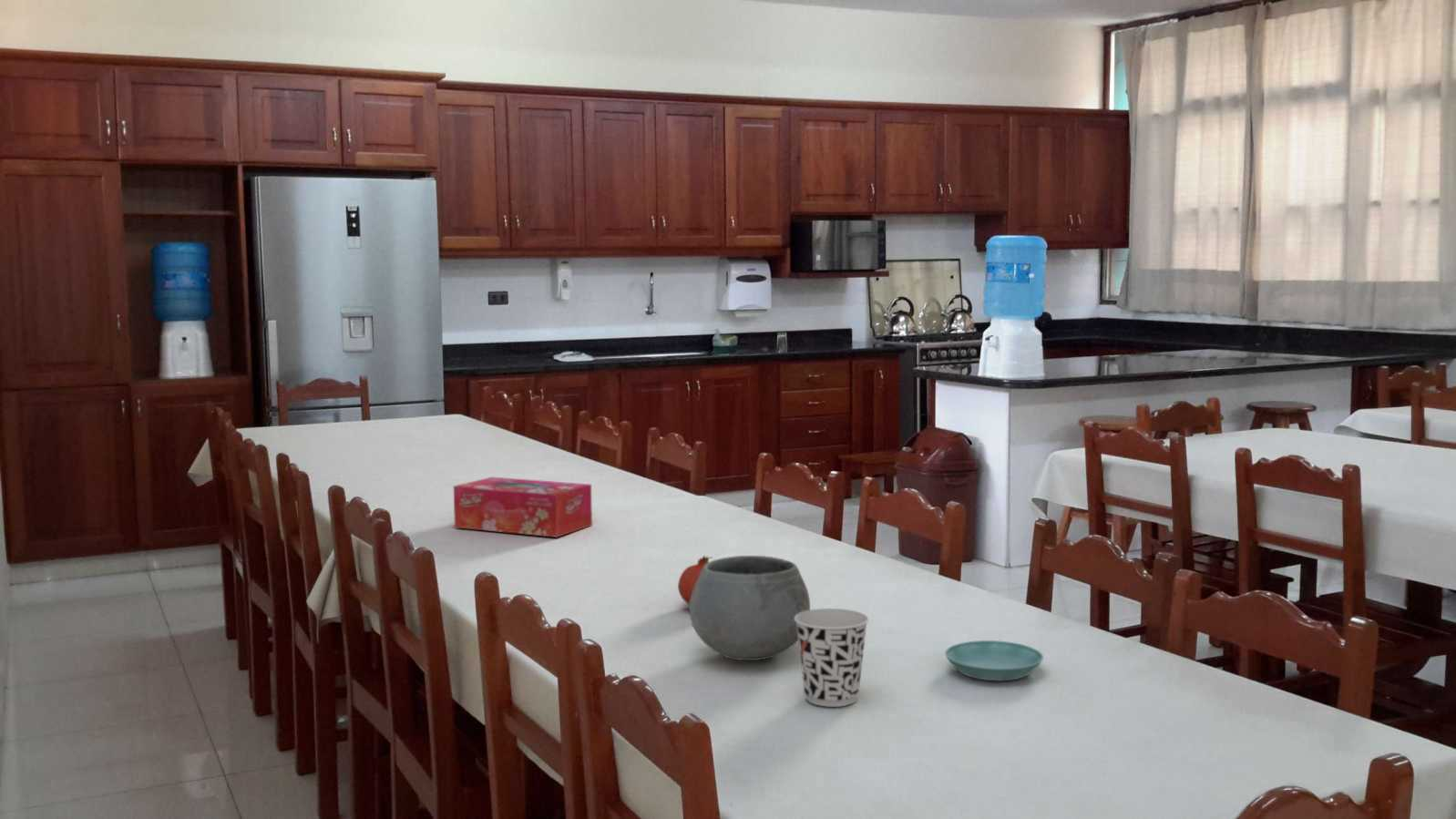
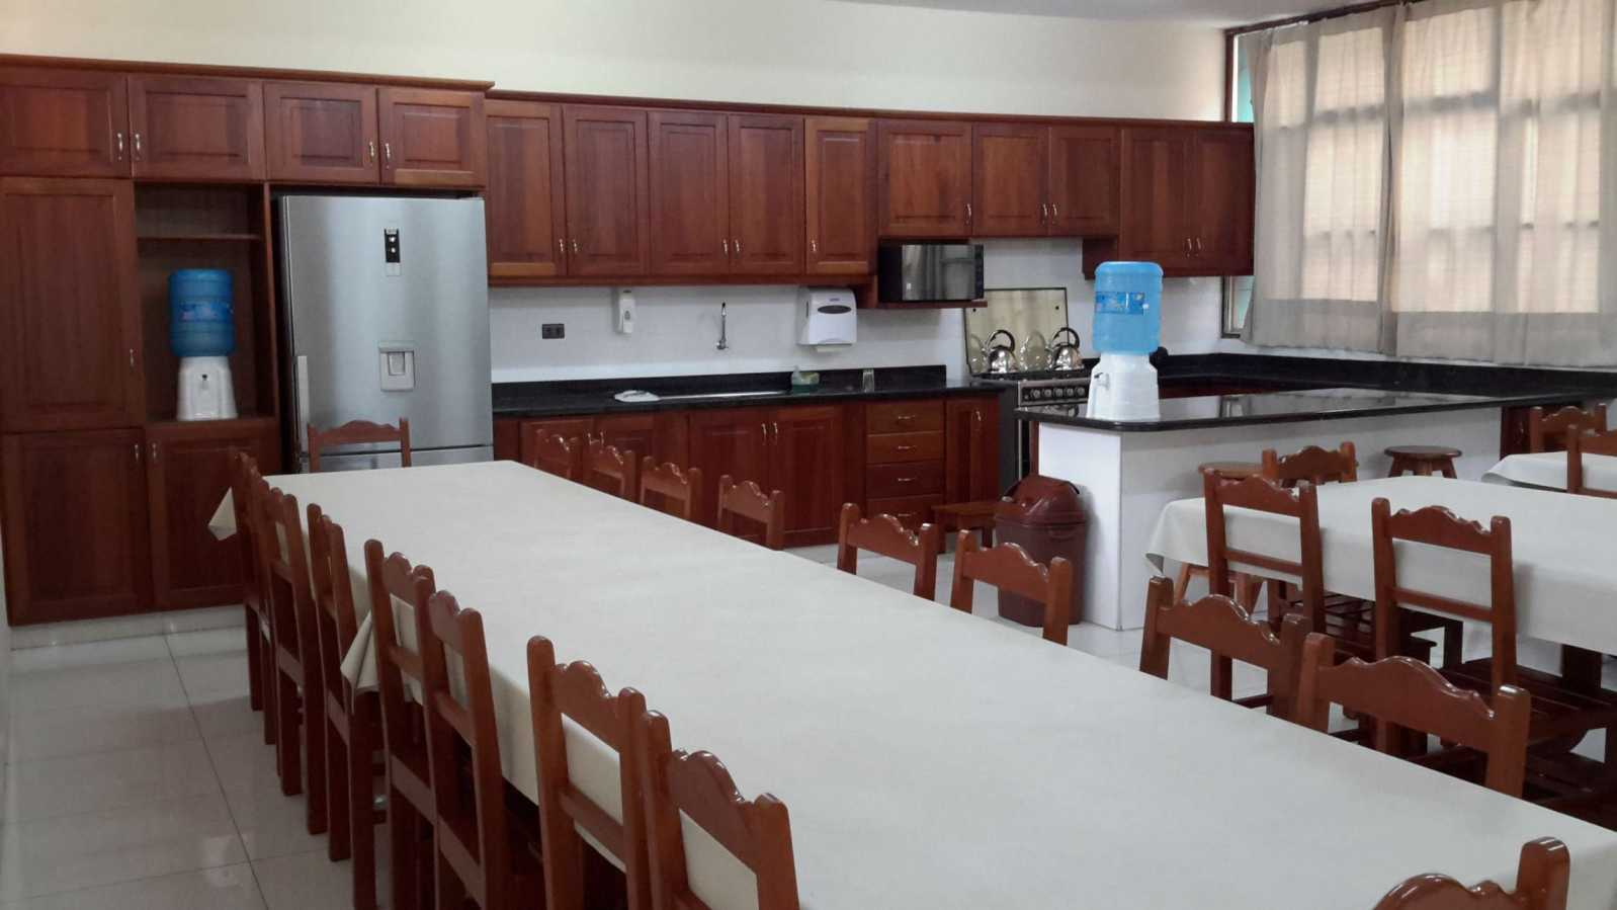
- bowl (750, 609)
- cup (831, 658)
- saucer (993, 661)
- fruit (697, 578)
- tissue box (522, 506)
